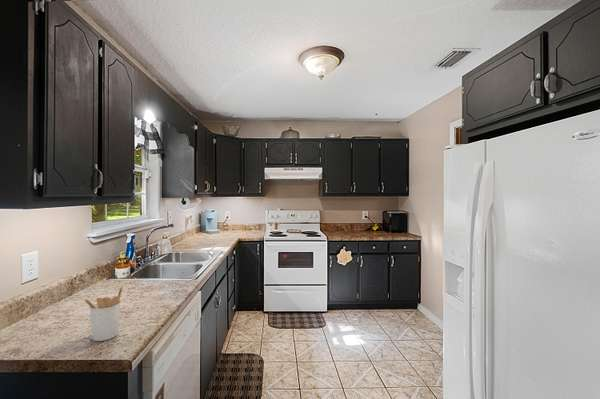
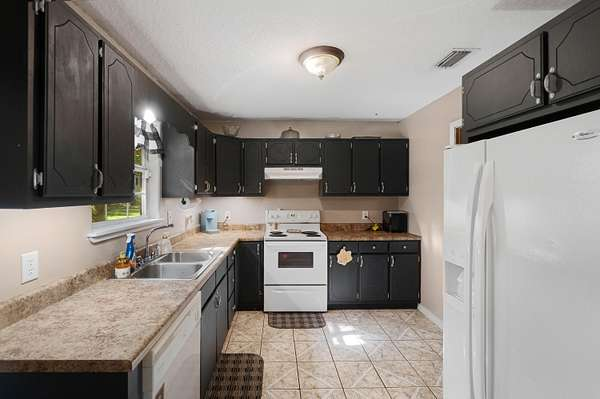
- utensil holder (106, 314)
